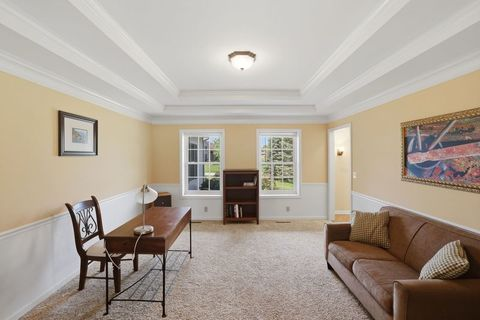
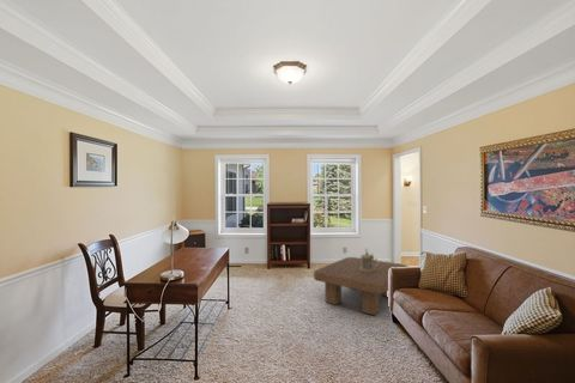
+ coffee table (362, 282)
+ beer mug (369, 259)
